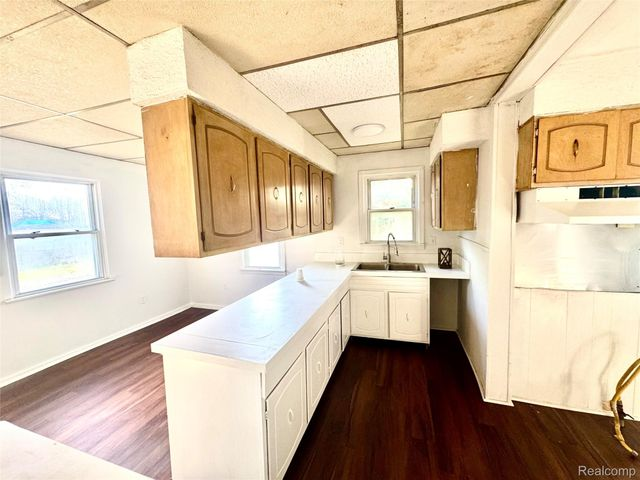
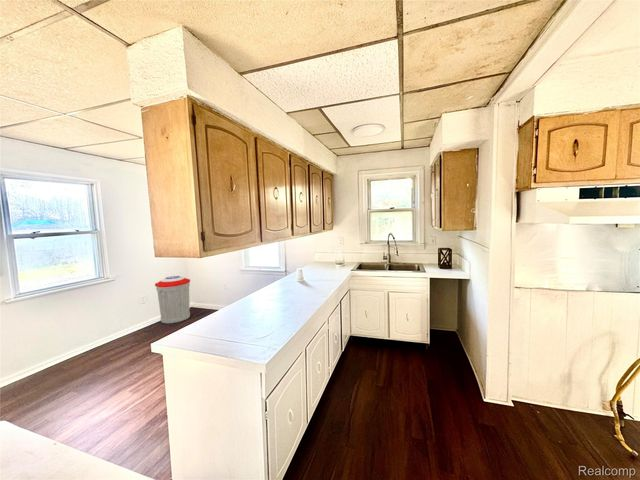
+ trash can (174, 297)
